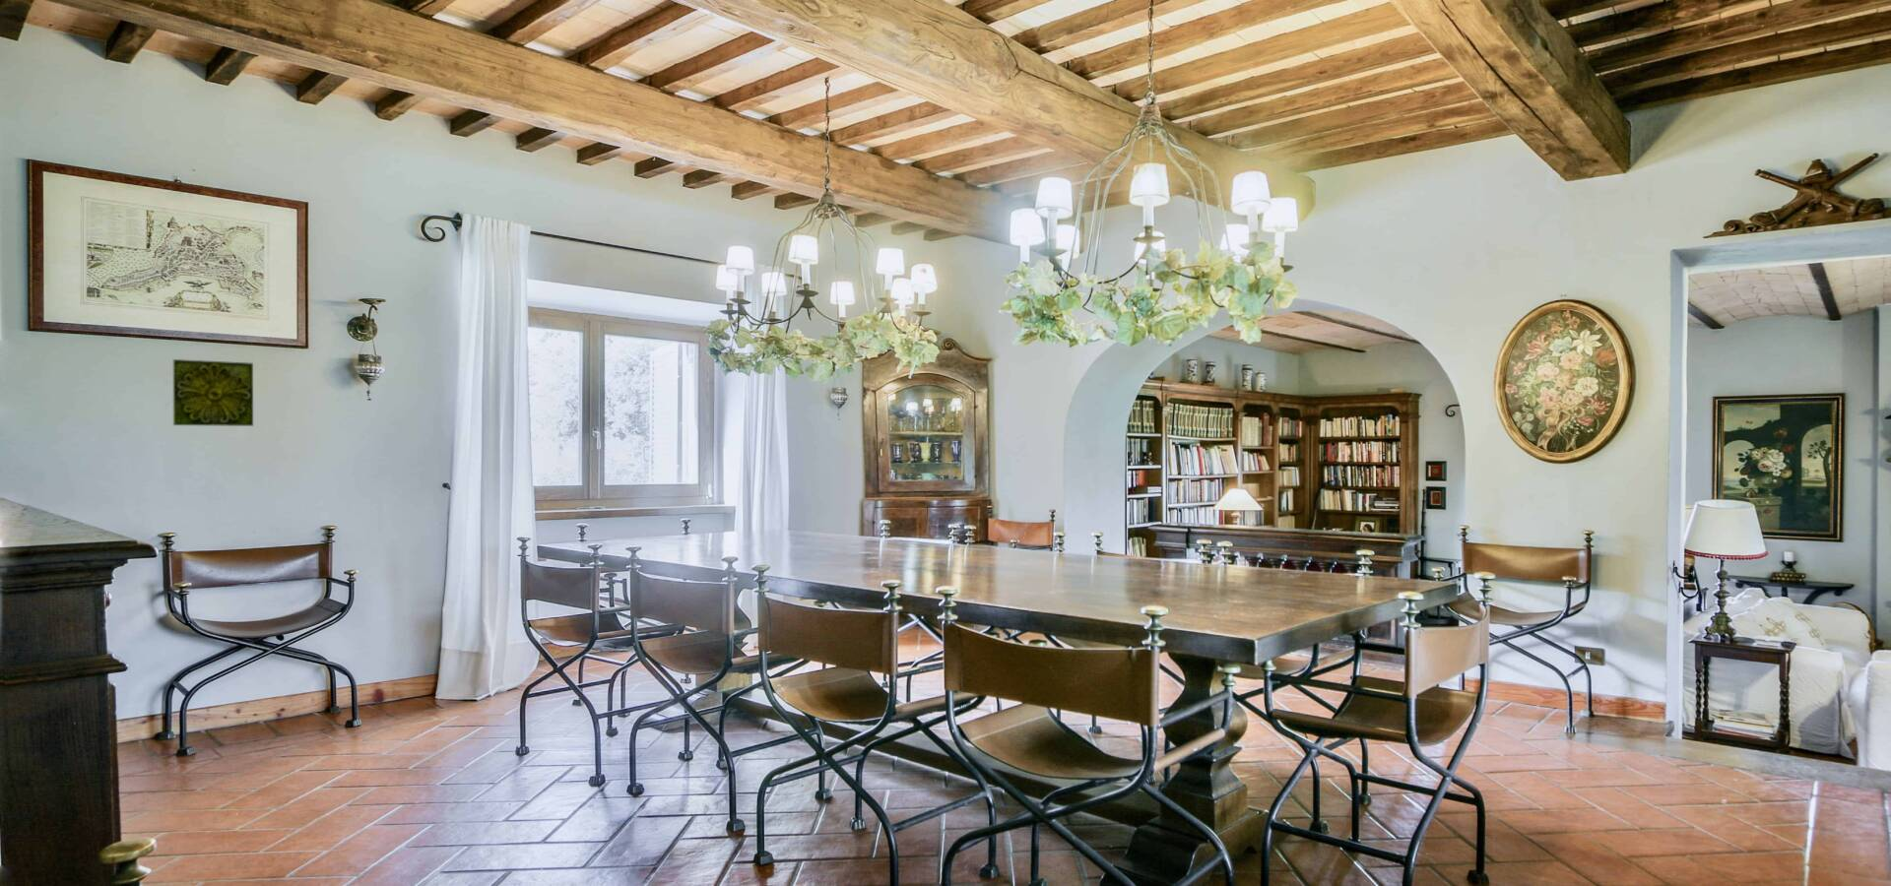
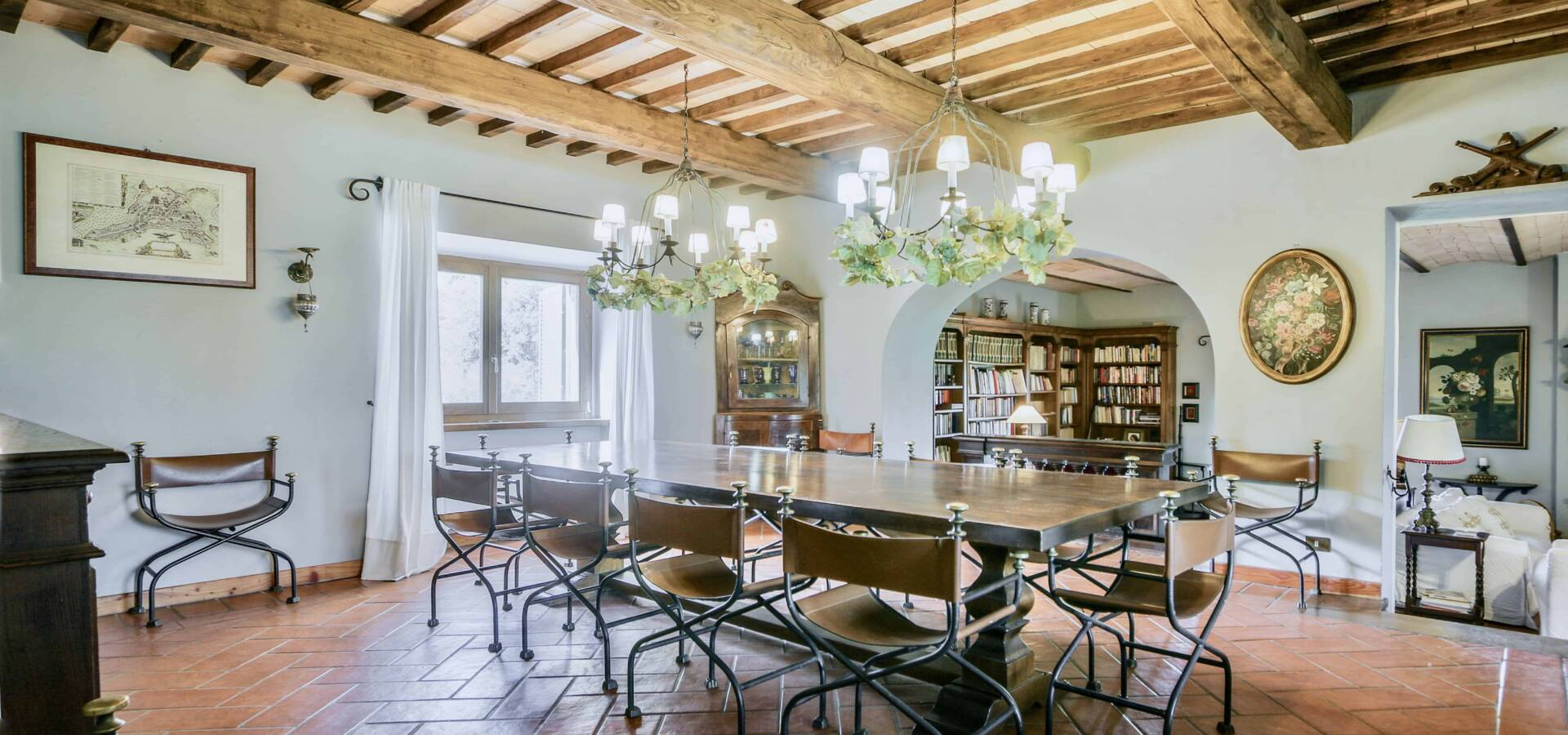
- decorative tile (213, 393)
